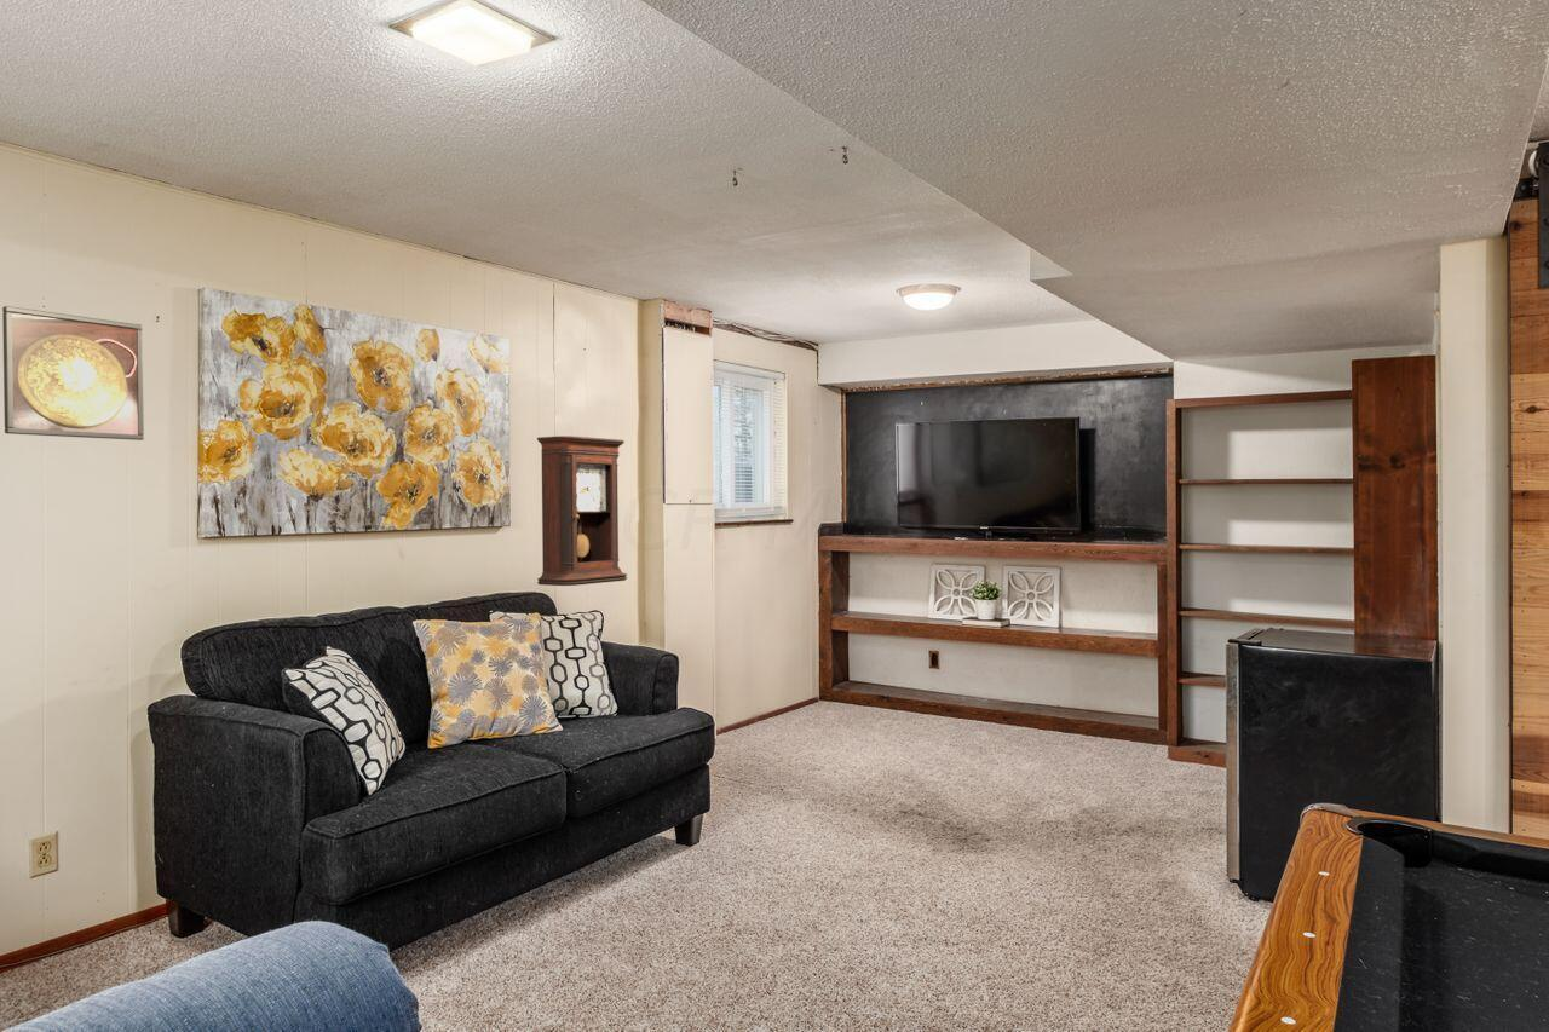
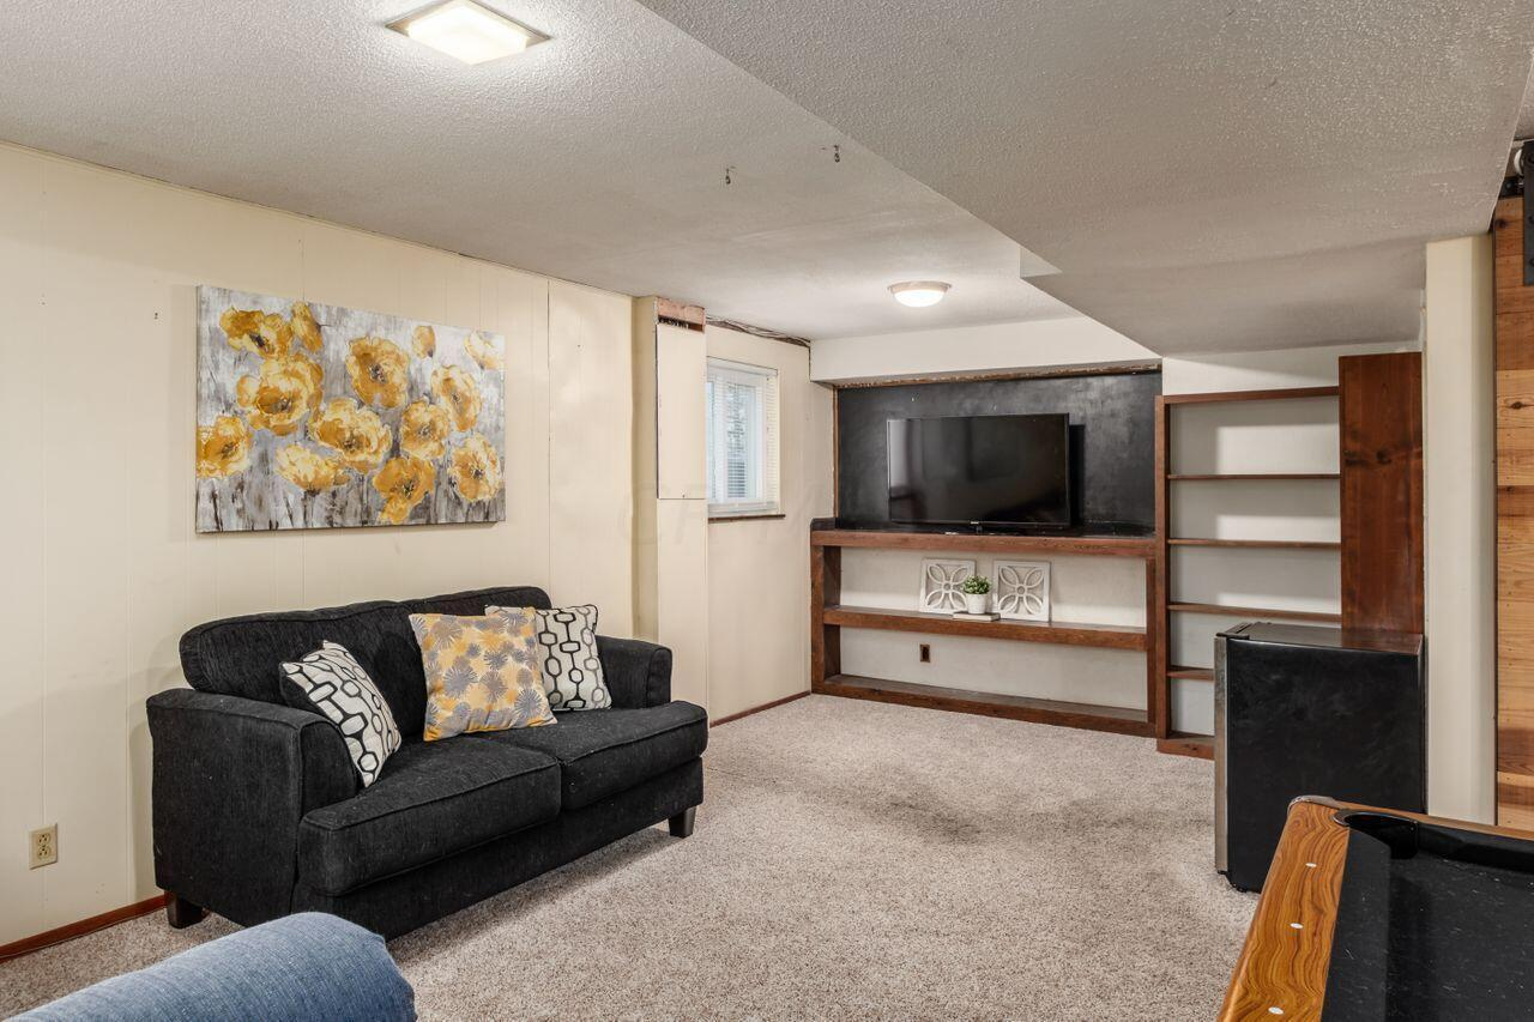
- pendulum clock (586, 511)
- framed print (76, 376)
